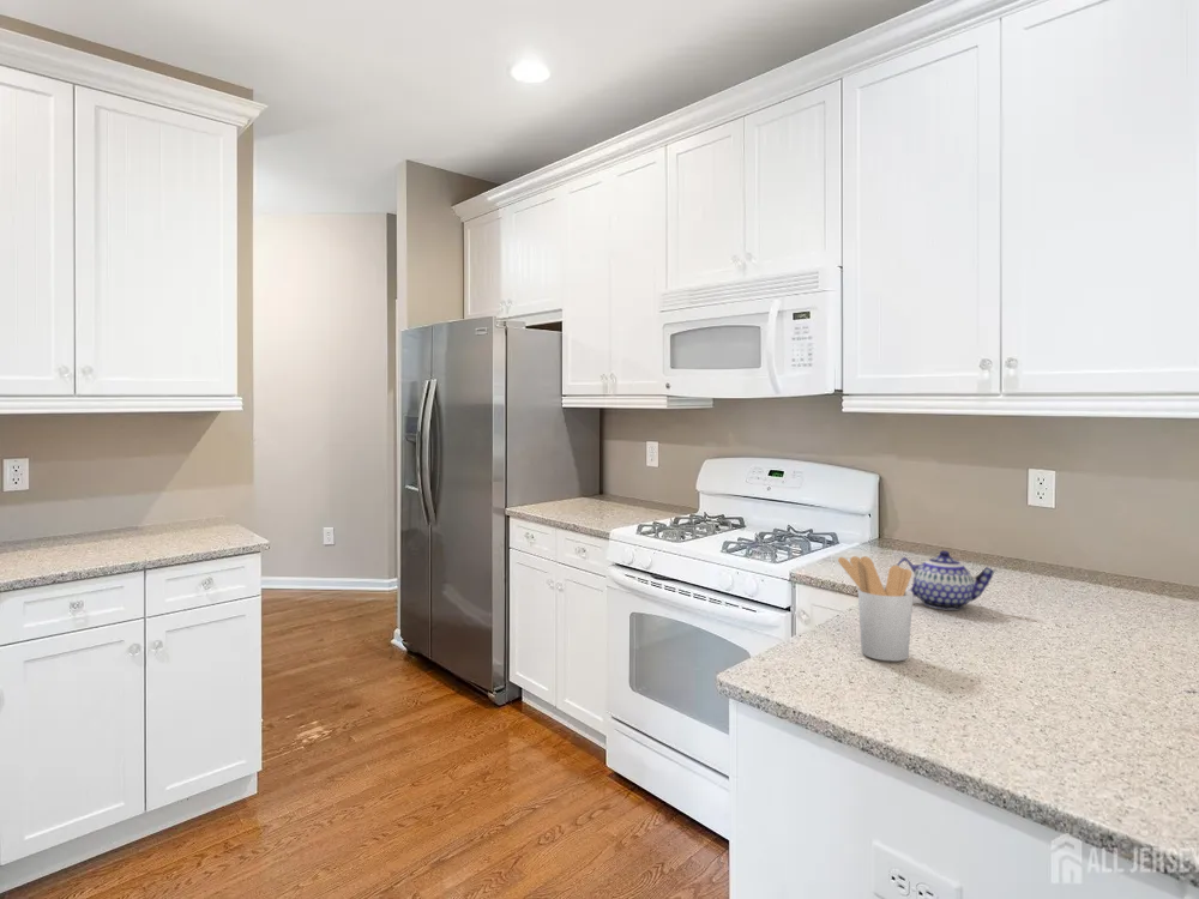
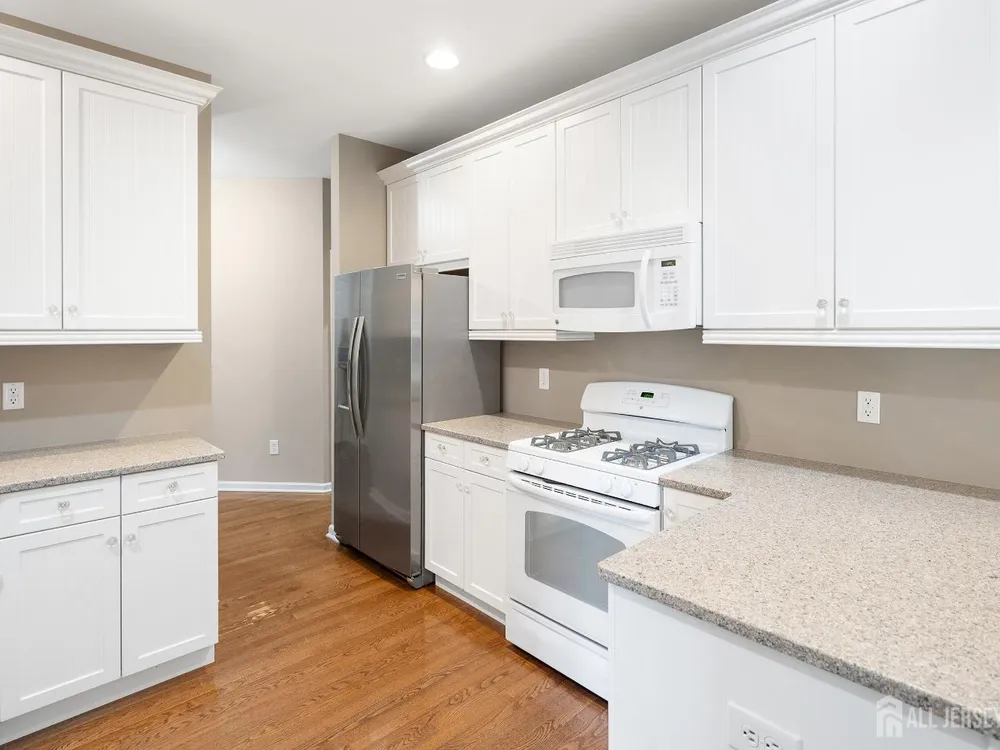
- teapot (941, 578)
- utensil holder (874, 603)
